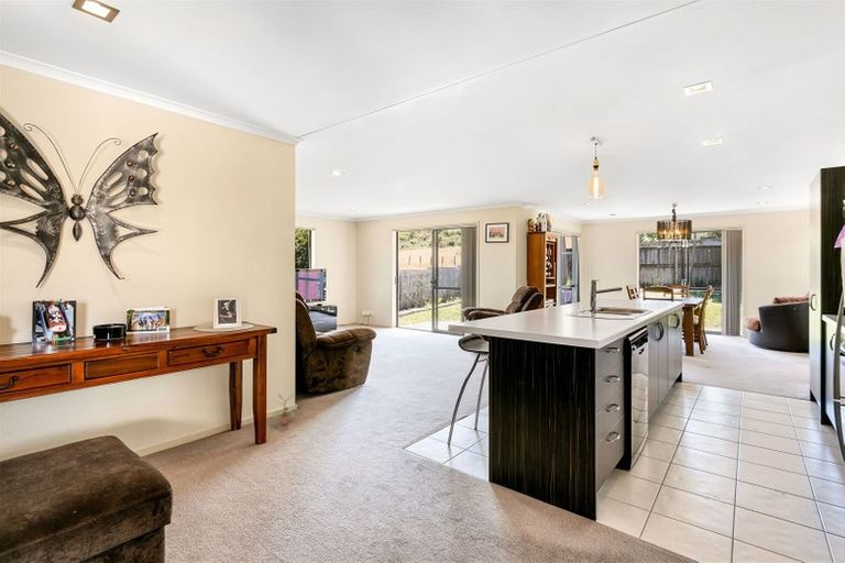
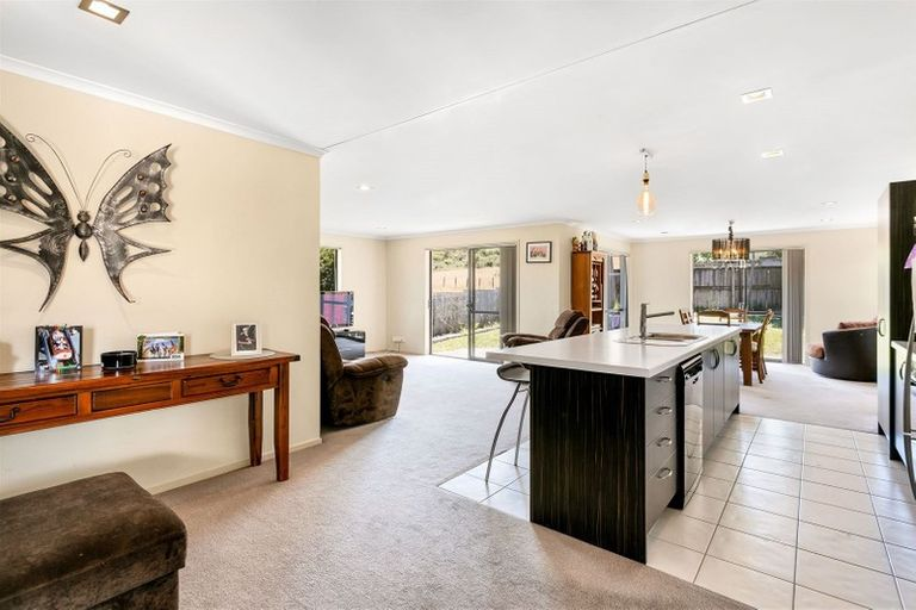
- potted plant (283, 408)
